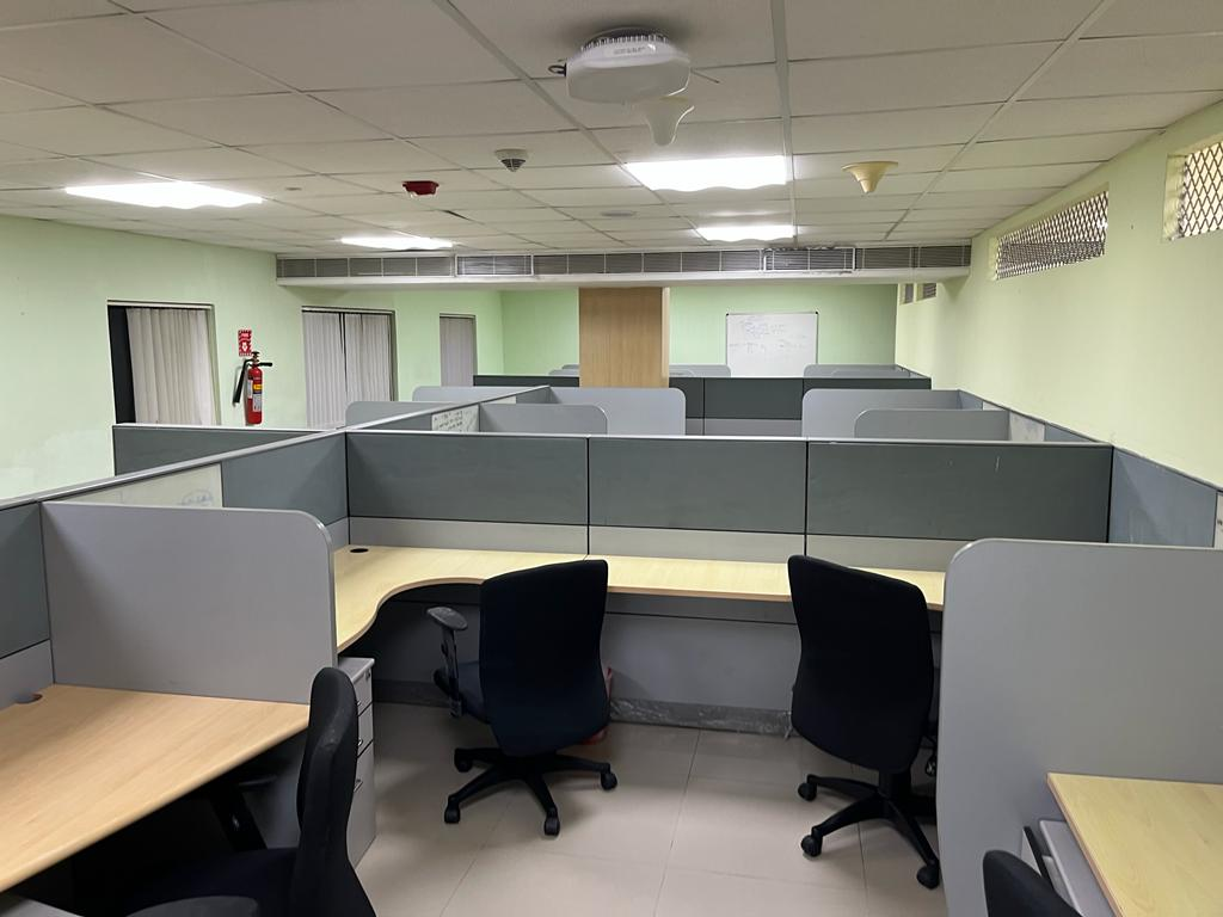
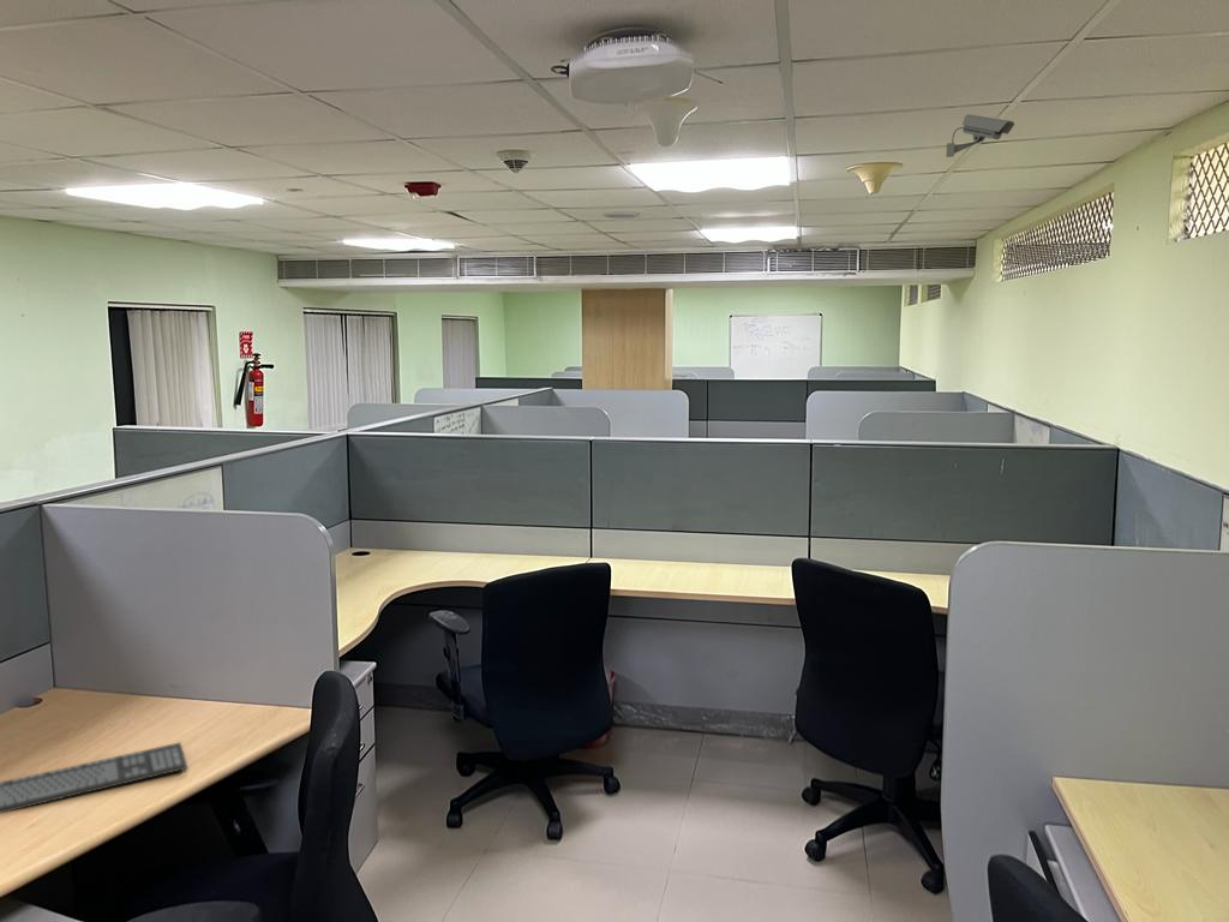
+ security camera (979, 131)
+ keyboard (91, 774)
